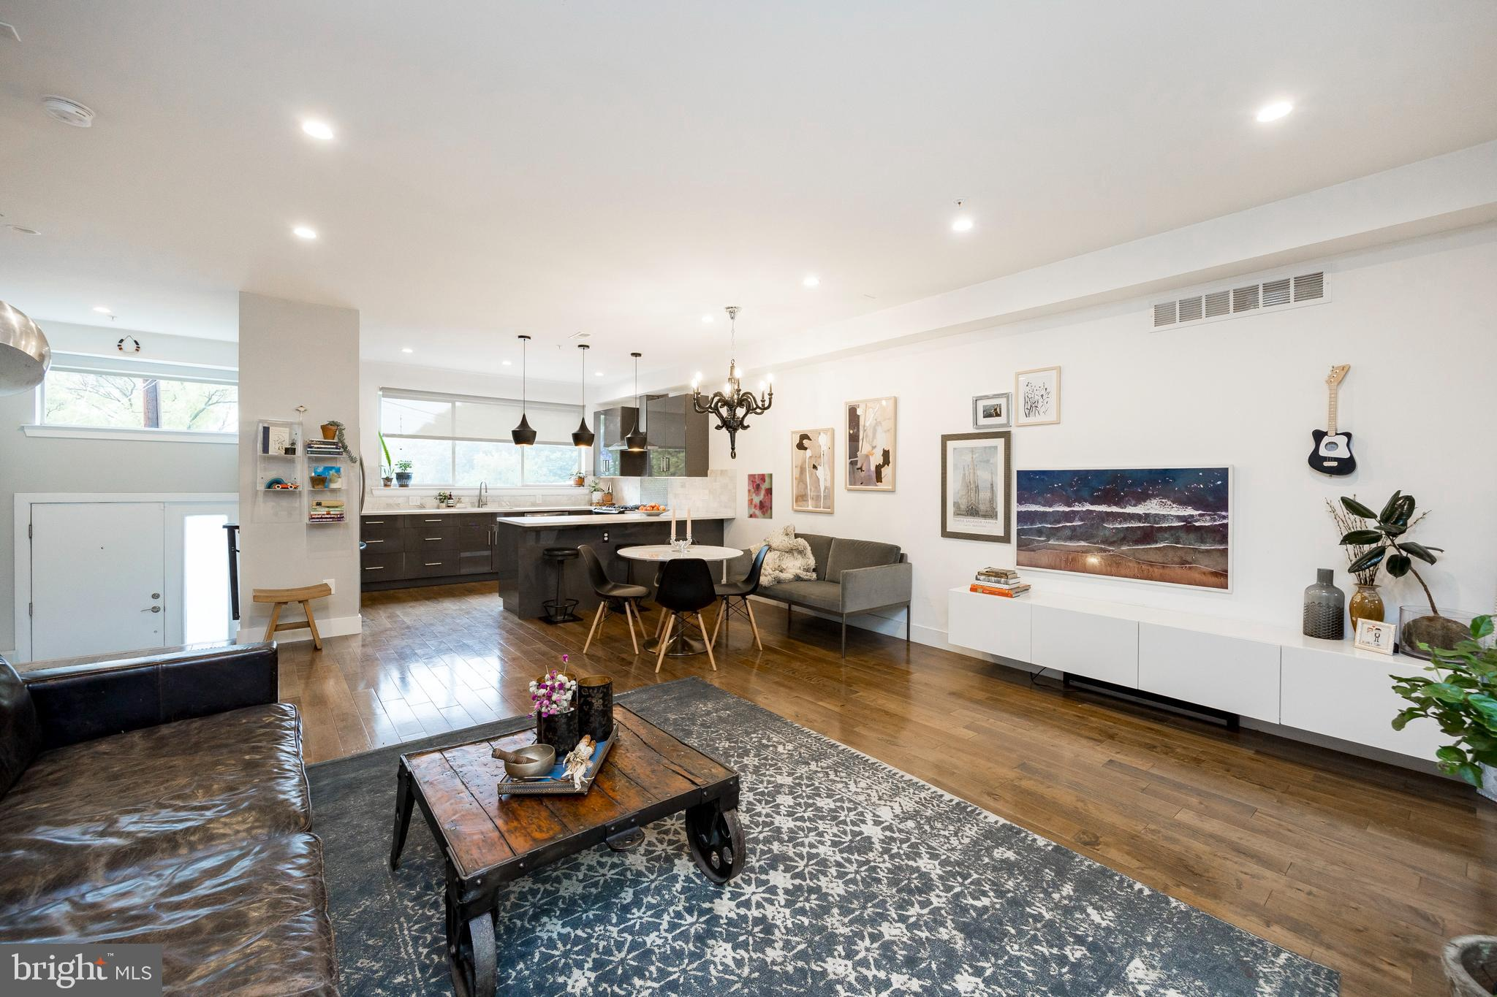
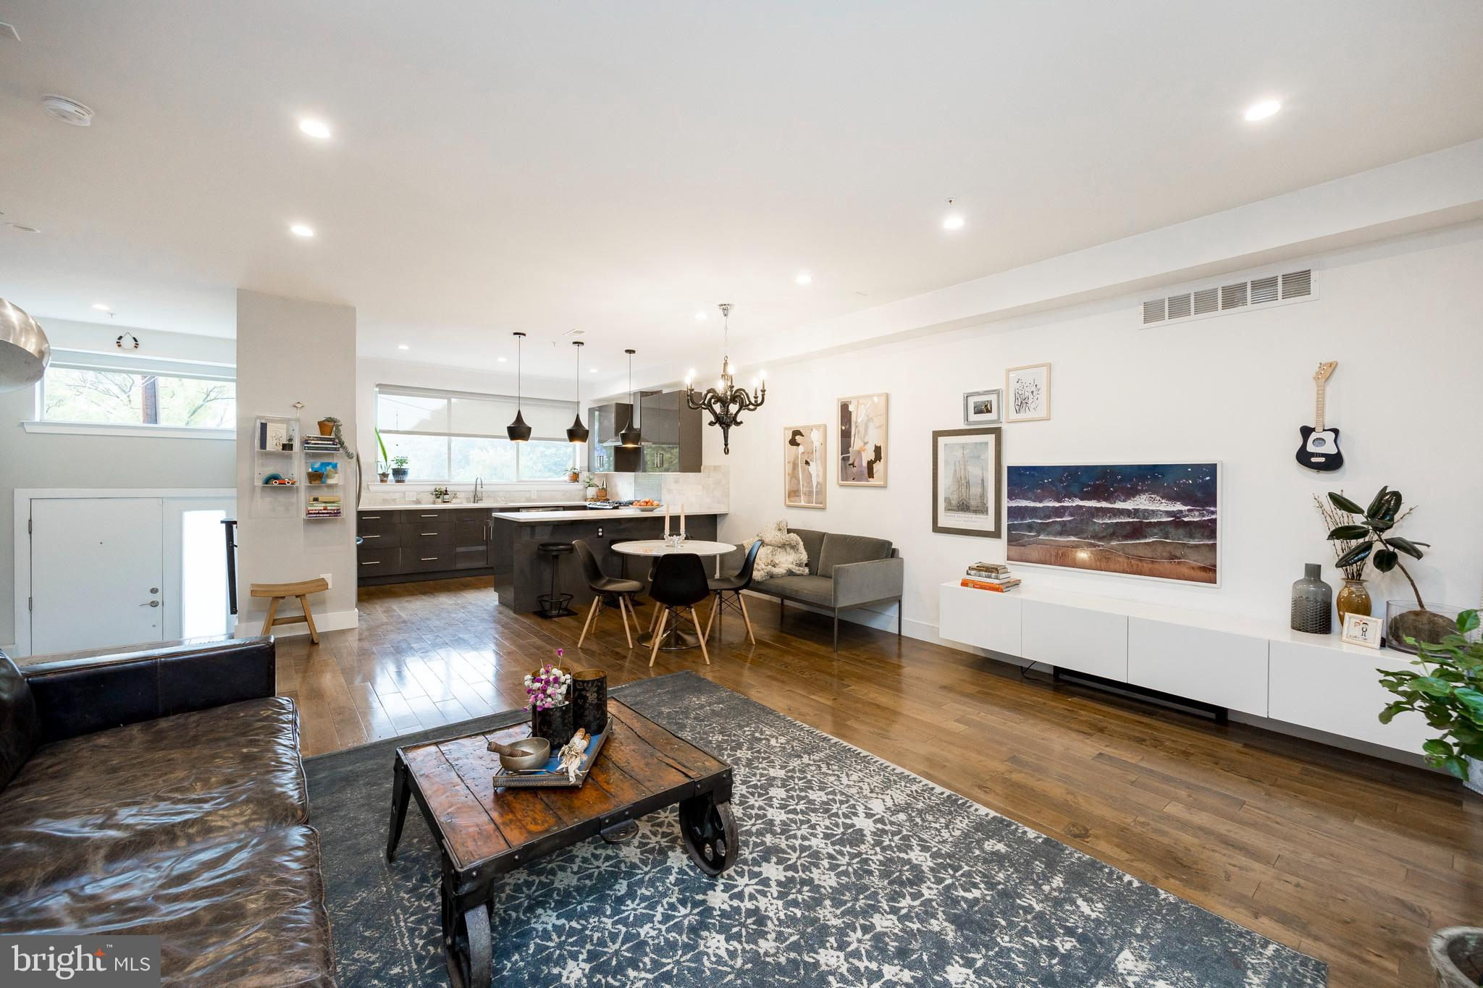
- wall art (759, 496)
